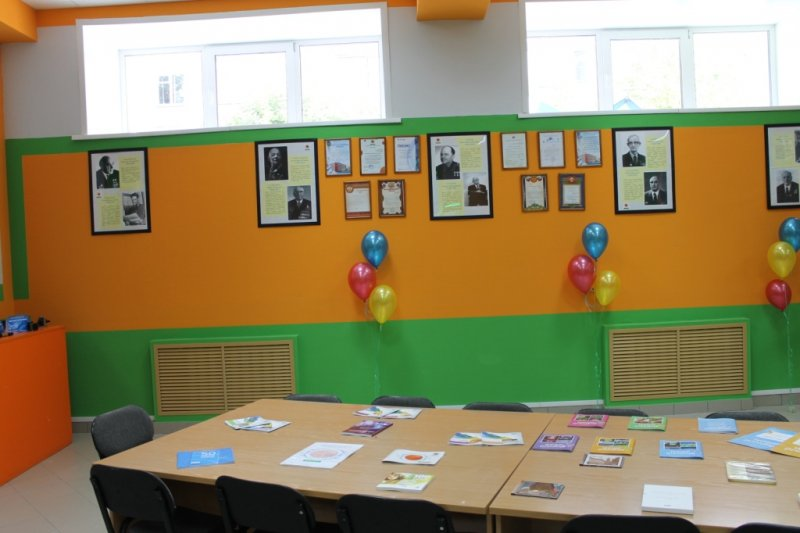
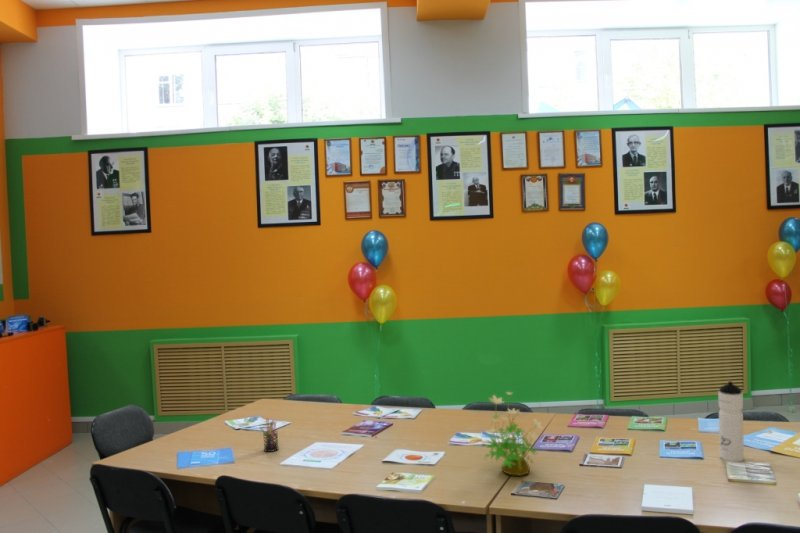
+ potted plant (511, 432)
+ pen holder (268, 434)
+ water bottle (730, 419)
